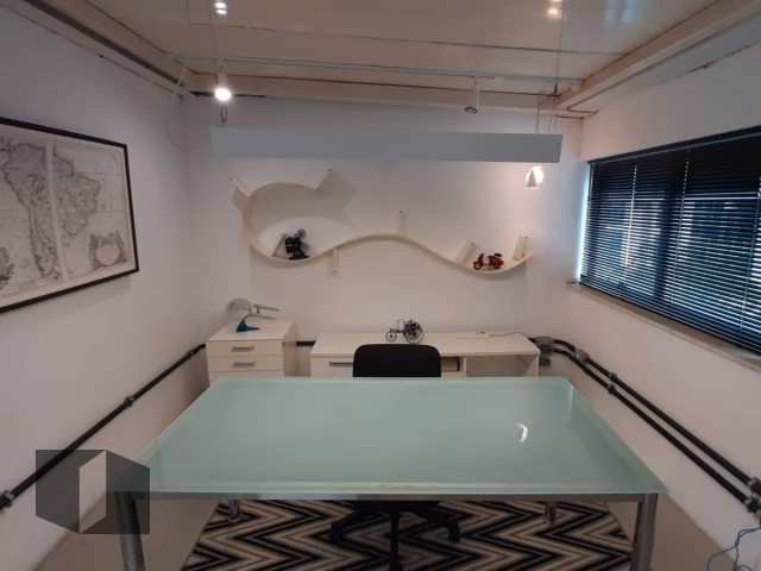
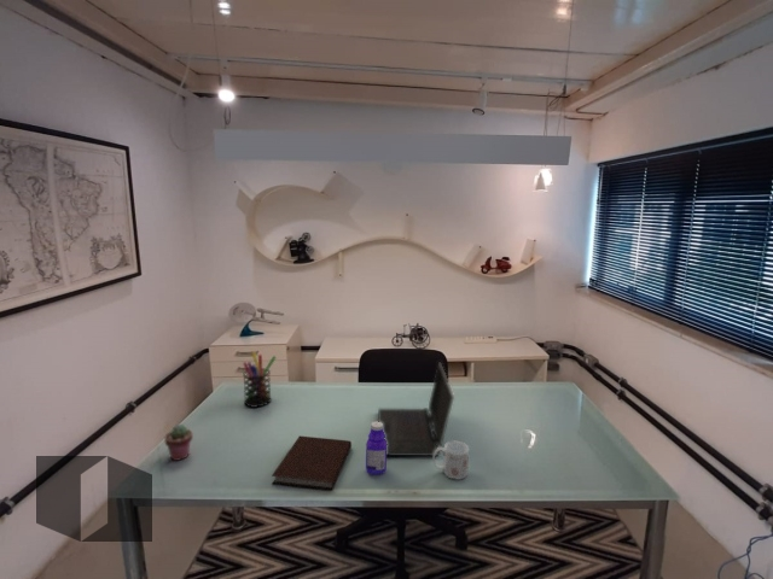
+ notebook (314, 461)
+ mug (449, 458)
+ laptop computer (412, 409)
+ bottle (376, 448)
+ pen holder (260, 376)
+ potted succulent (179, 440)
